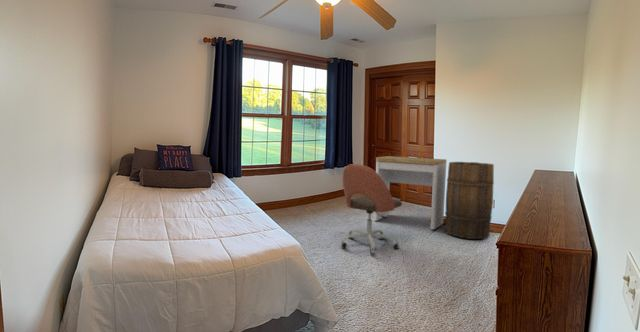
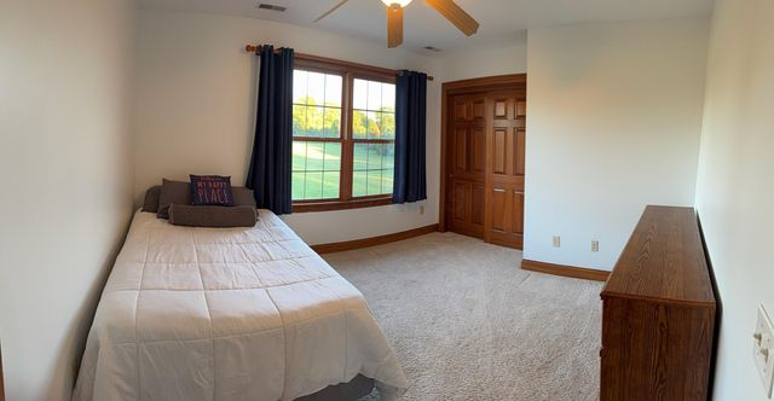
- wooden barrel (468, 198)
- office chair (369, 204)
- desk (409, 183)
